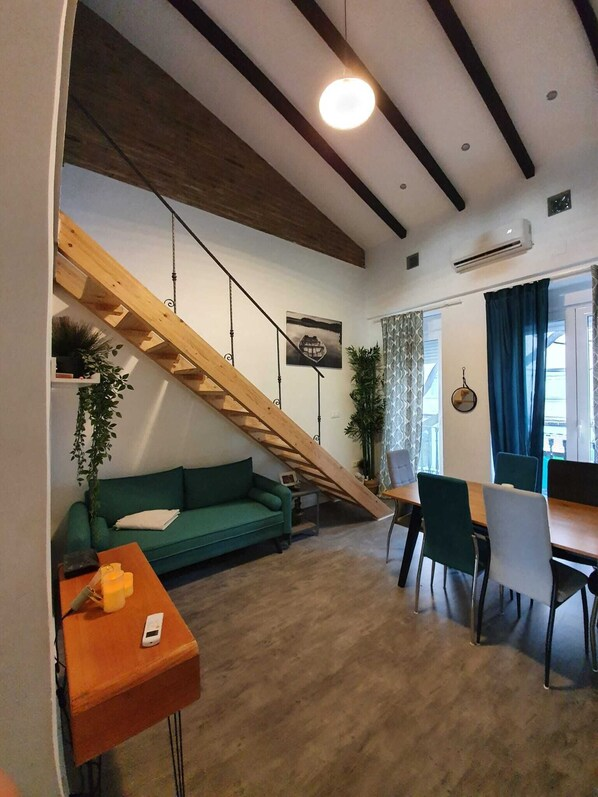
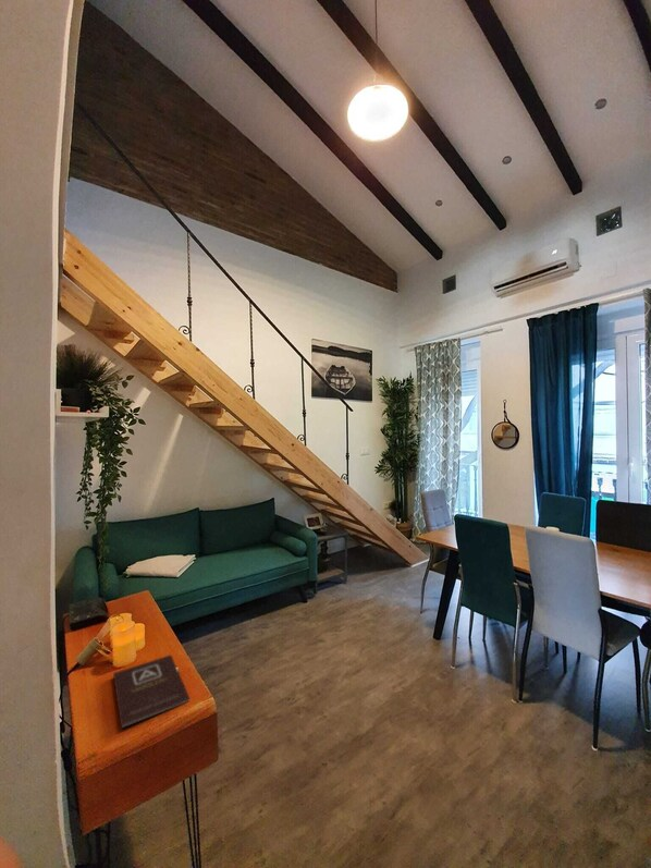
+ book (149, 686)
